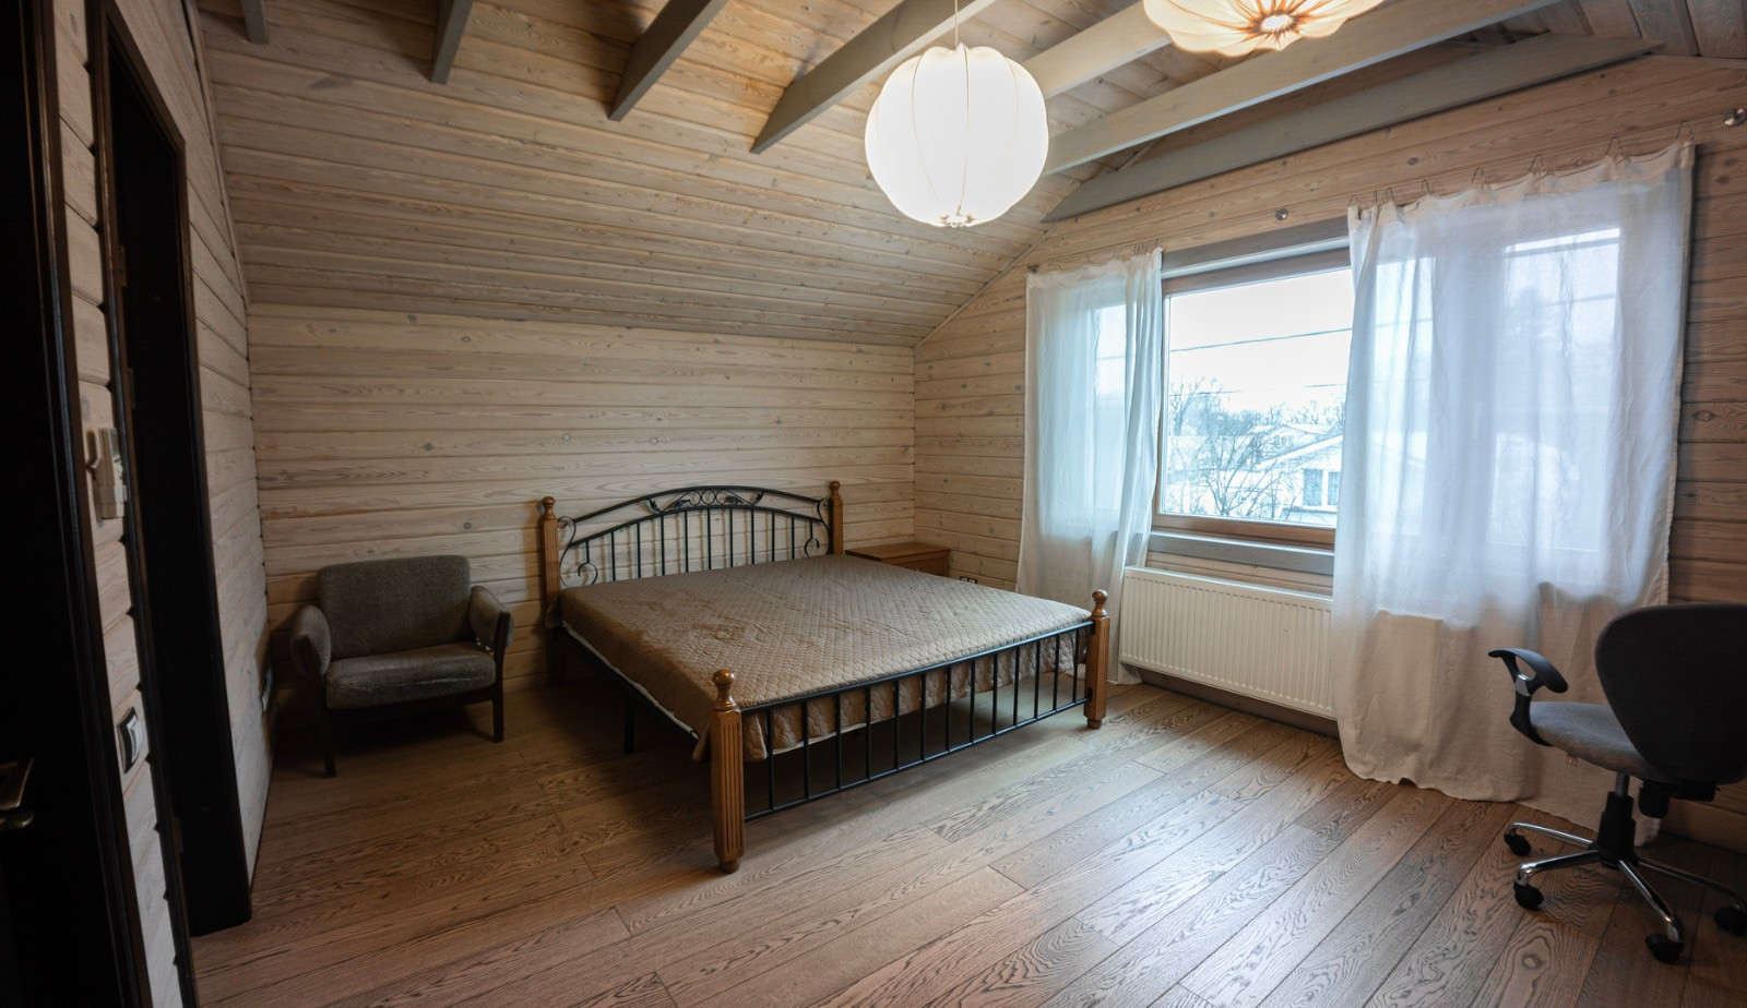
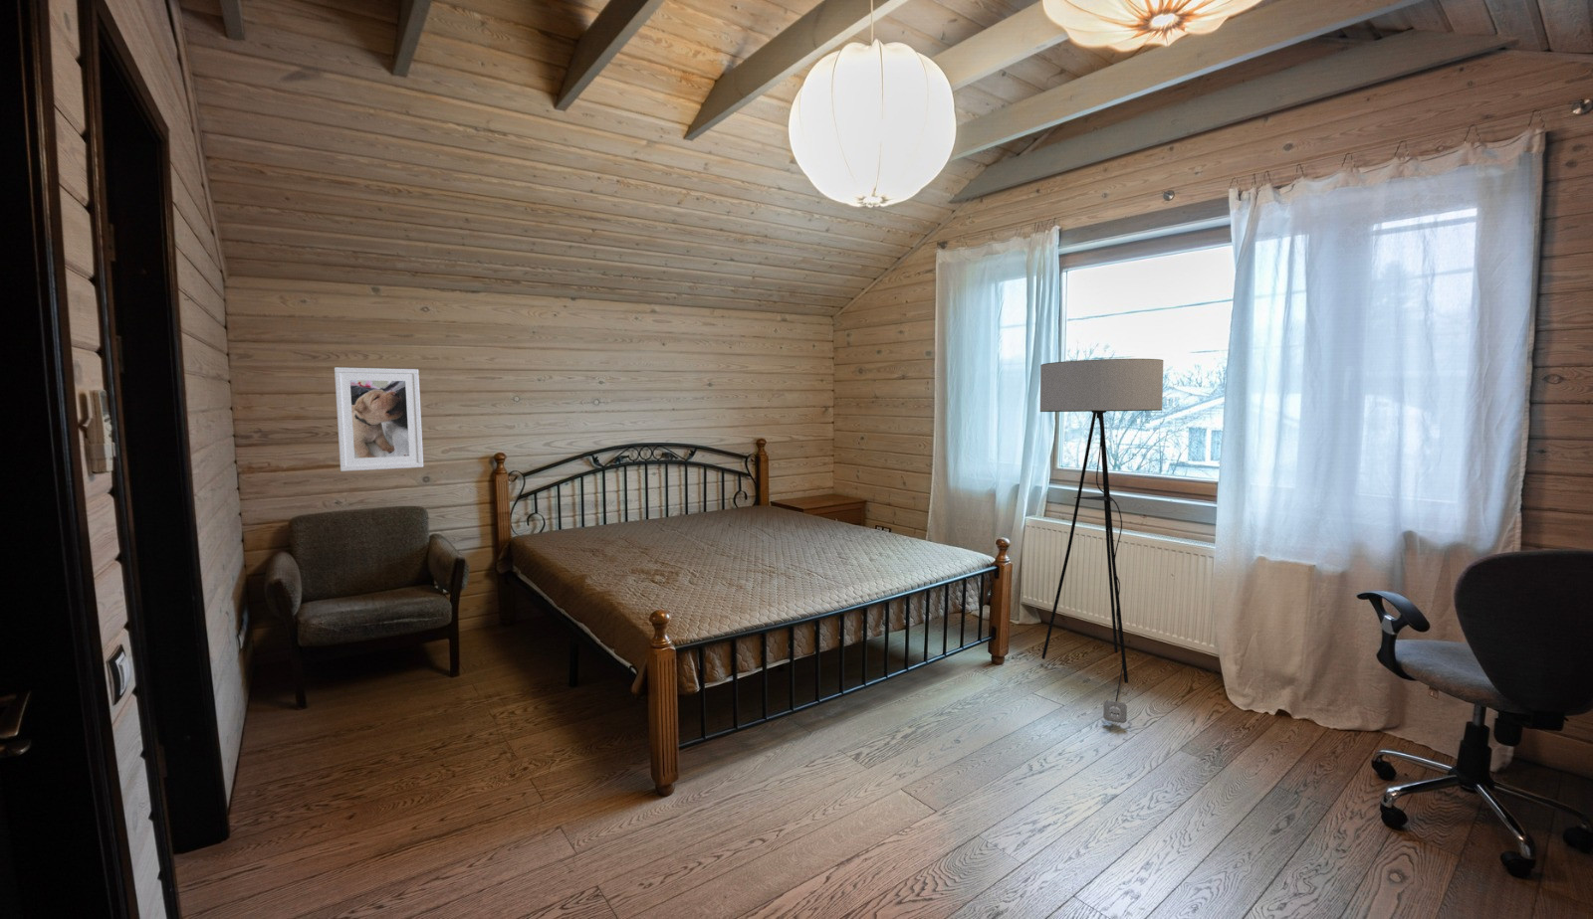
+ floor lamp (1105, 523)
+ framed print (380, 419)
